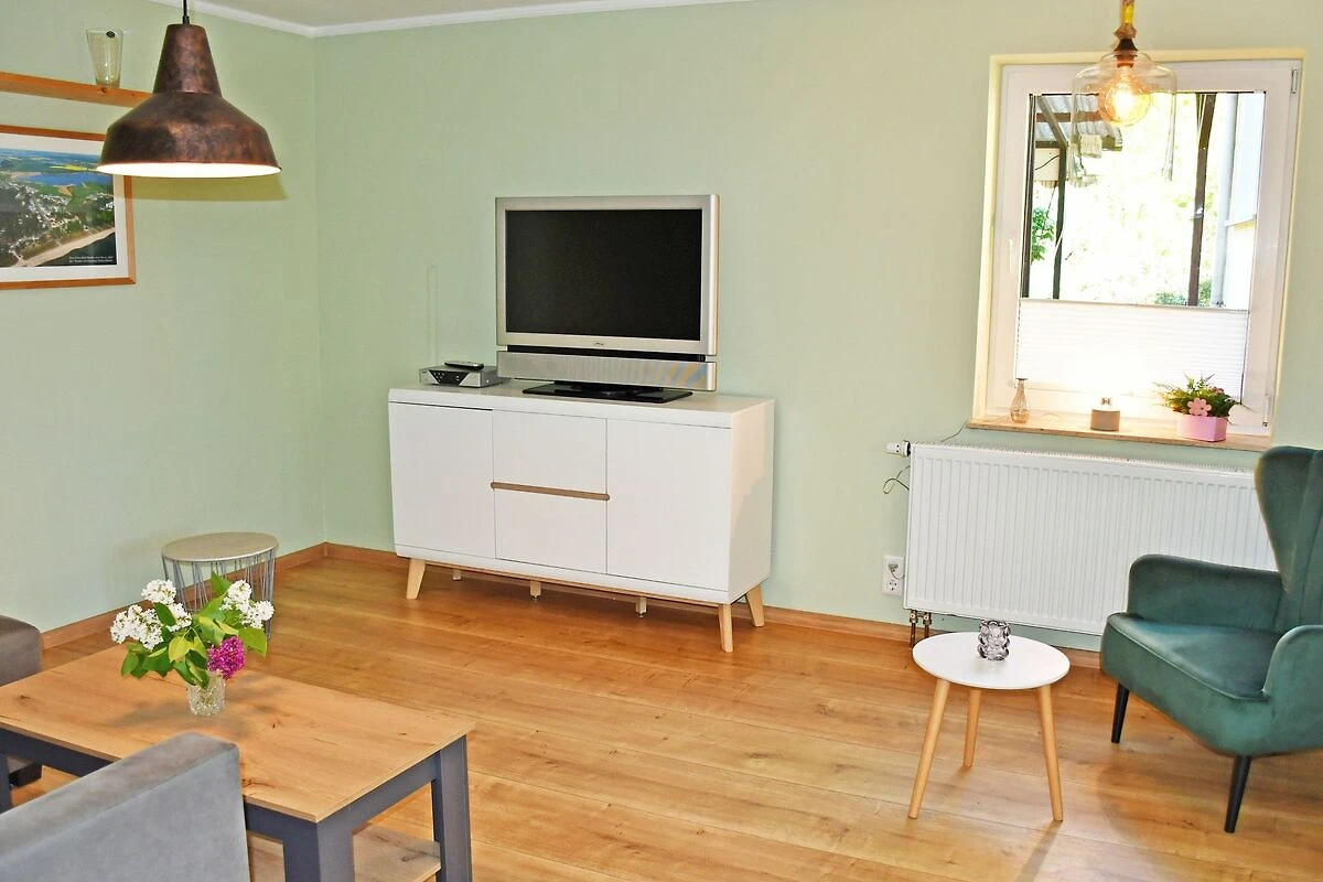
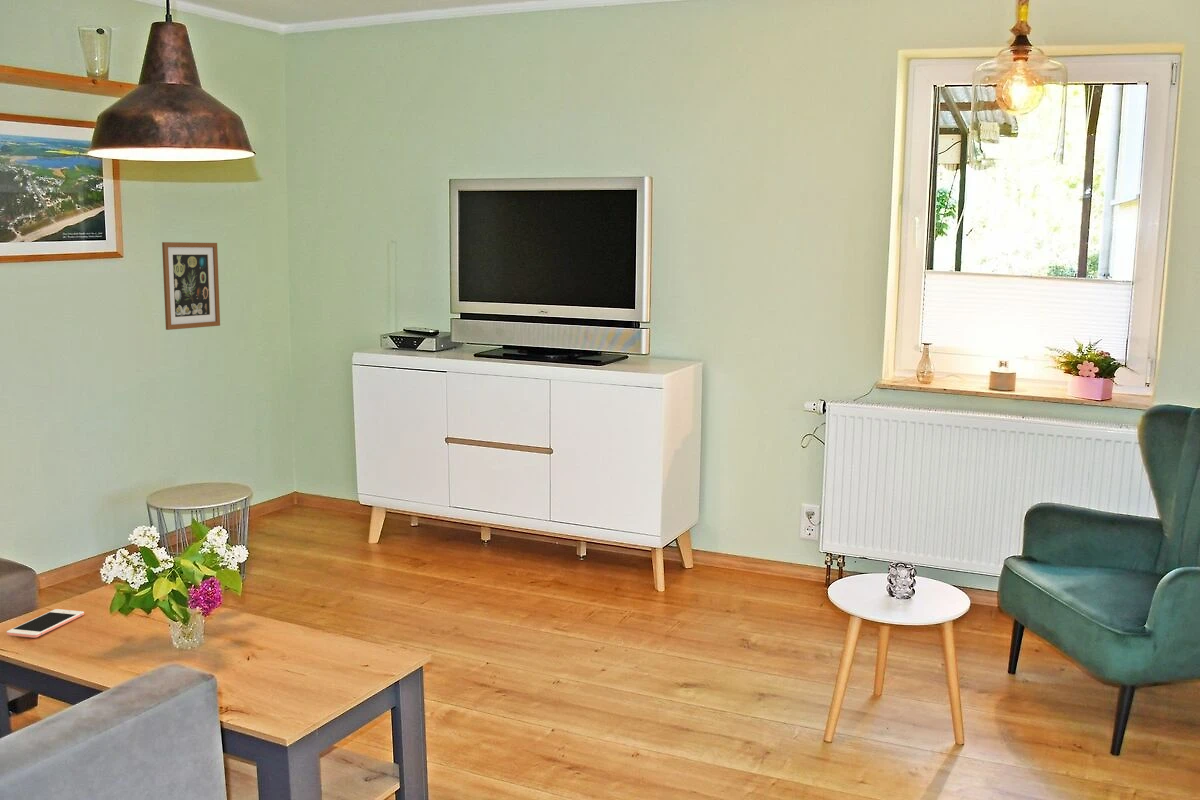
+ cell phone (46, 622)
+ wall art (192, 285)
